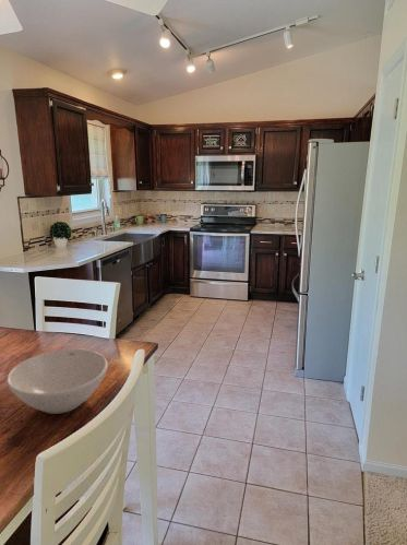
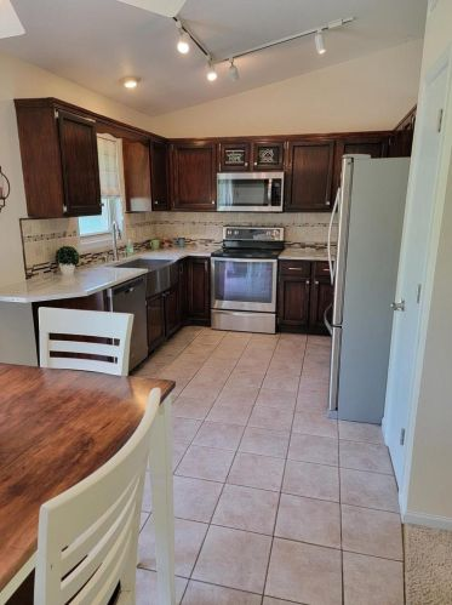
- bowl (60, 384)
